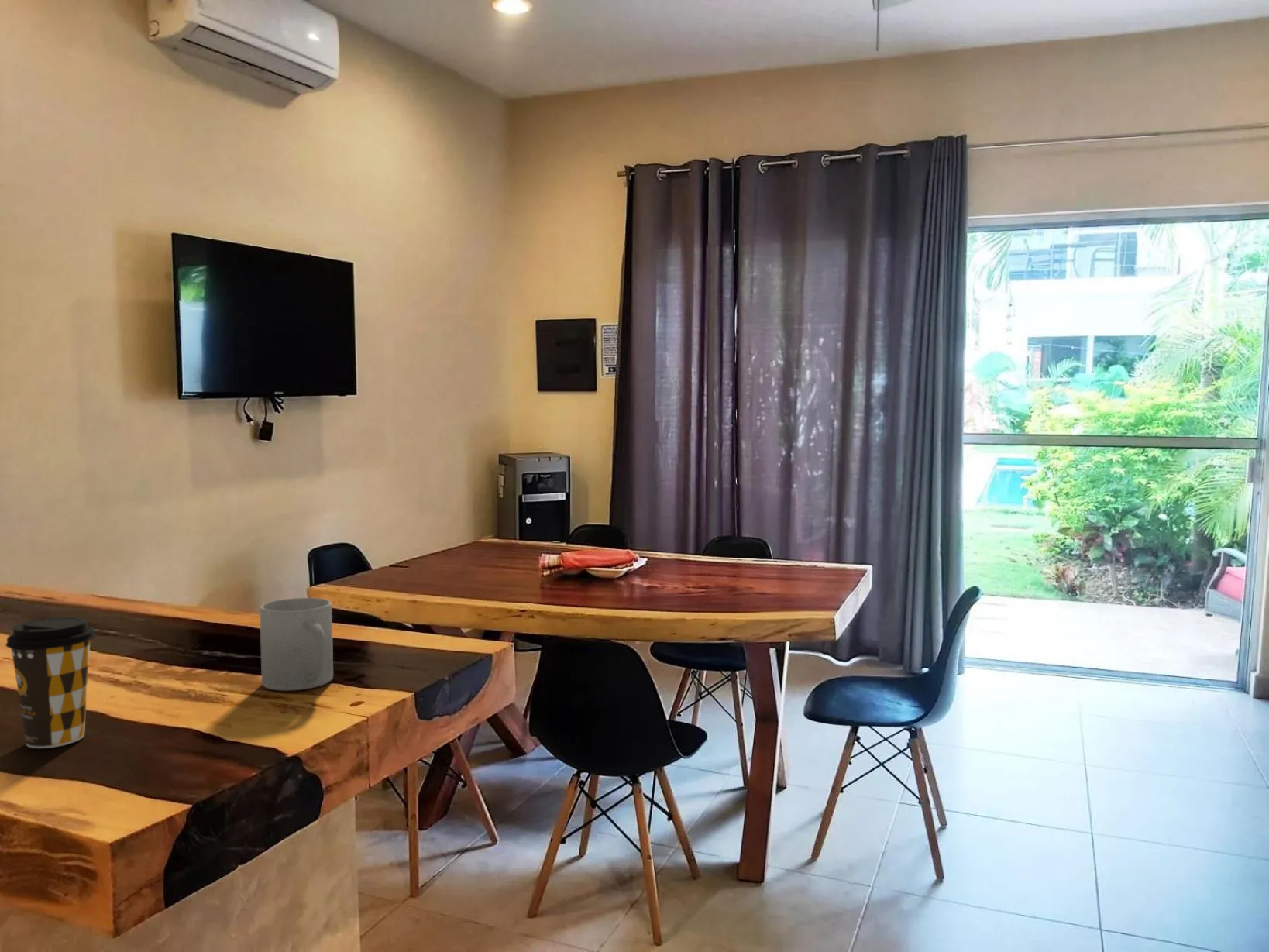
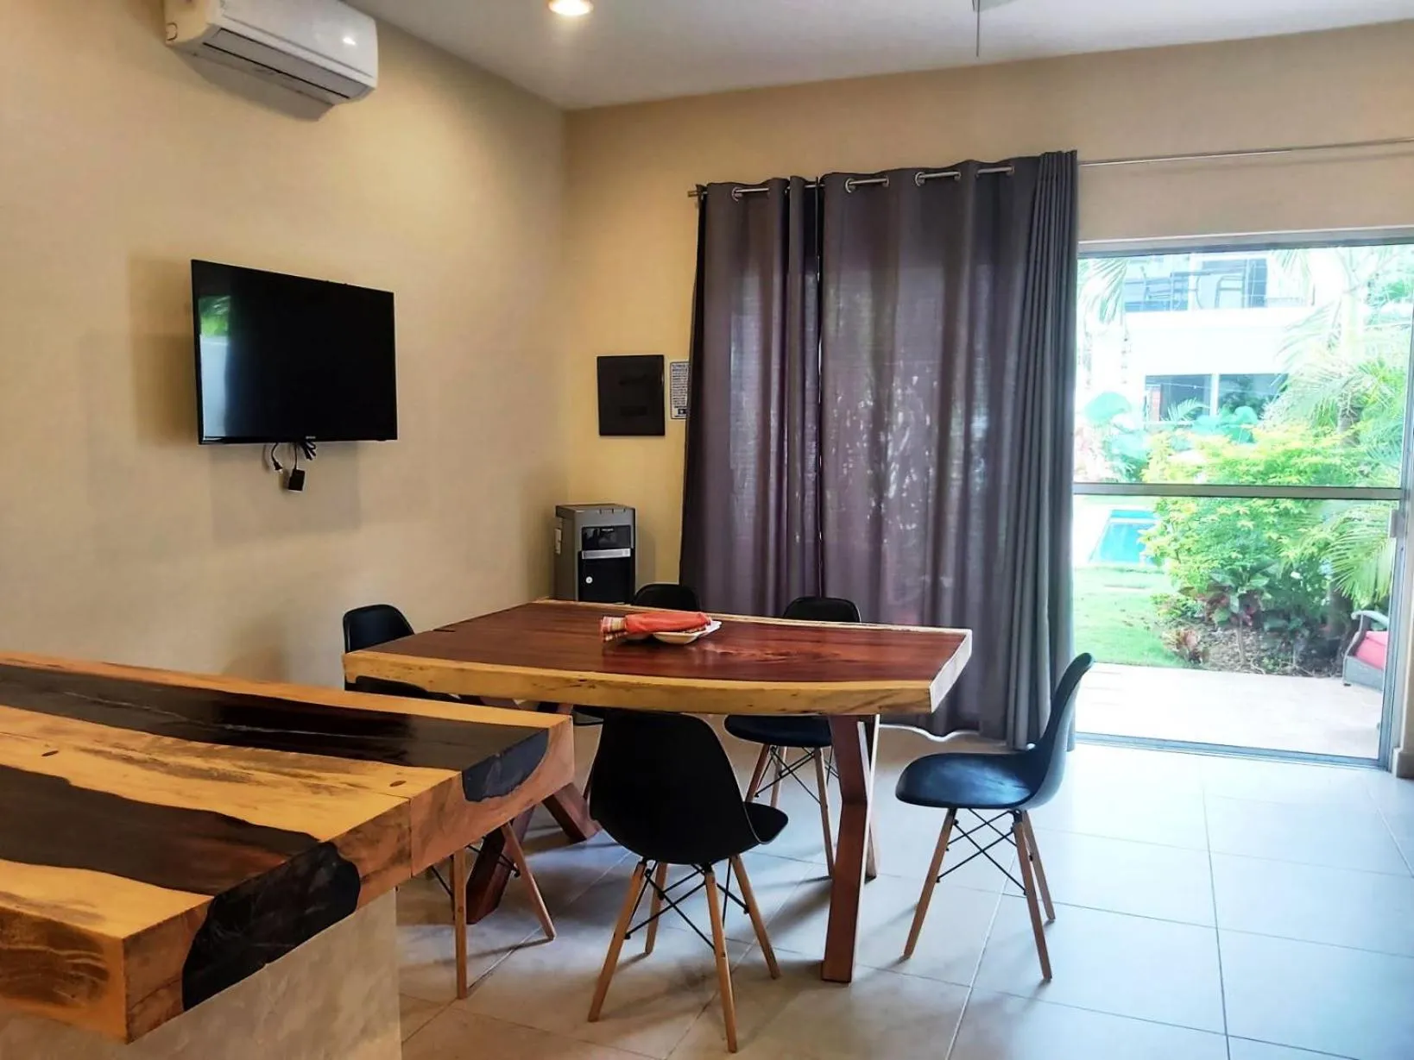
- mug (303, 645)
- coffee cup (53, 682)
